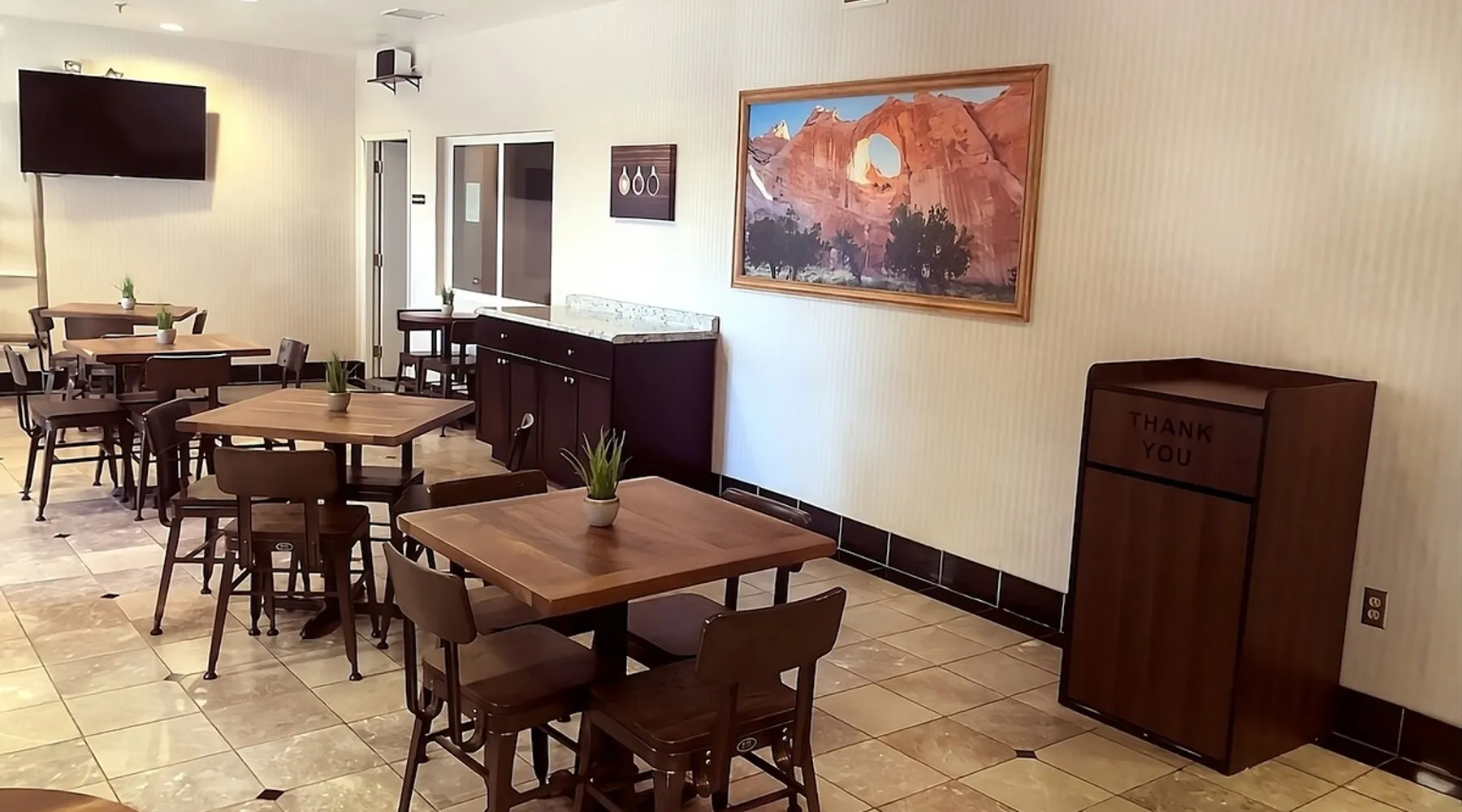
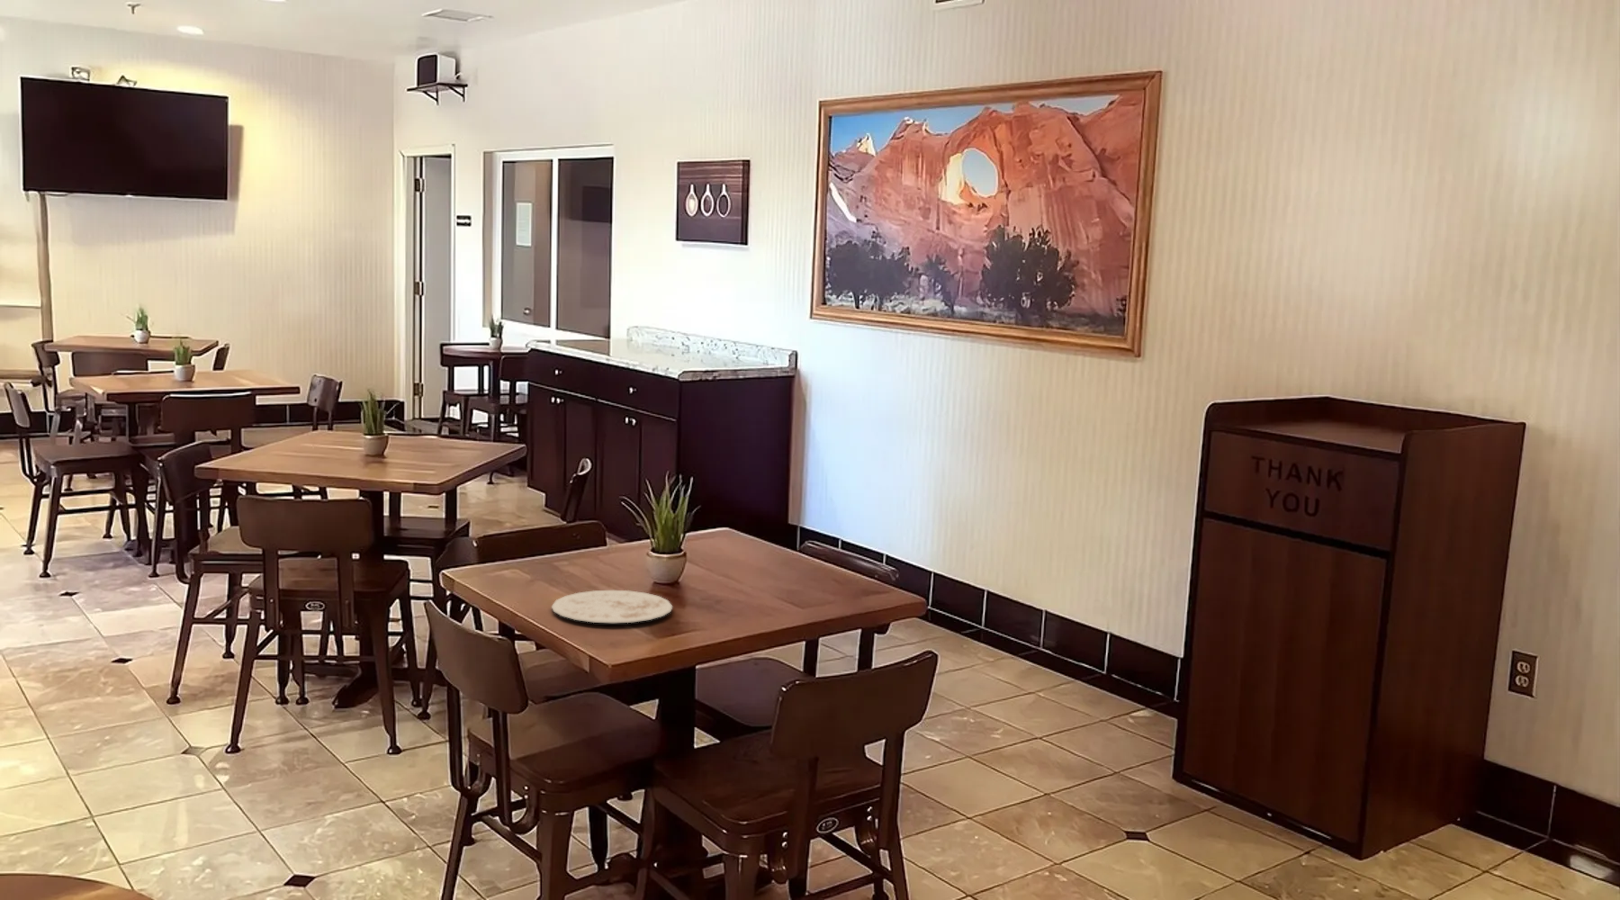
+ plate (612, 607)
